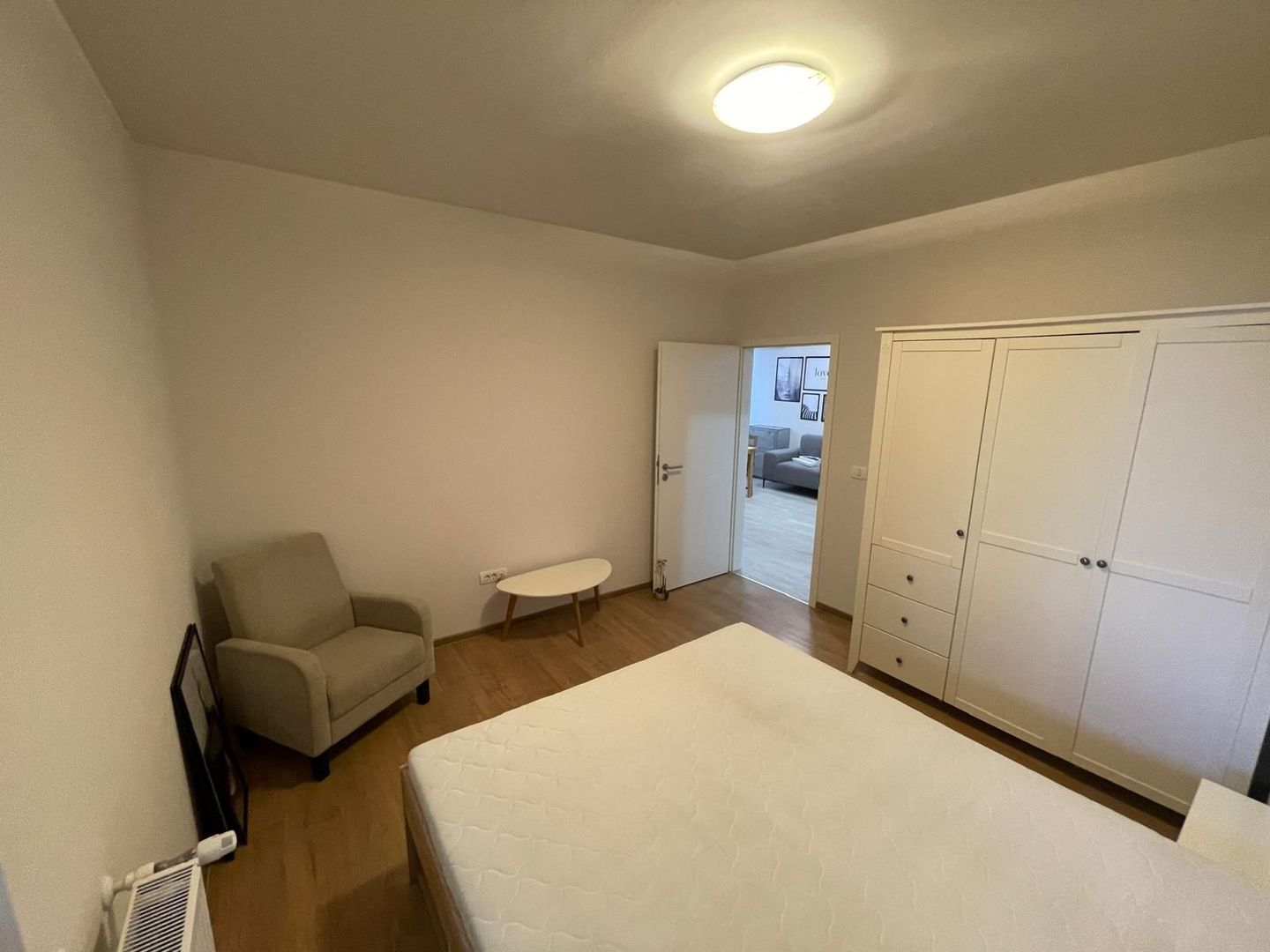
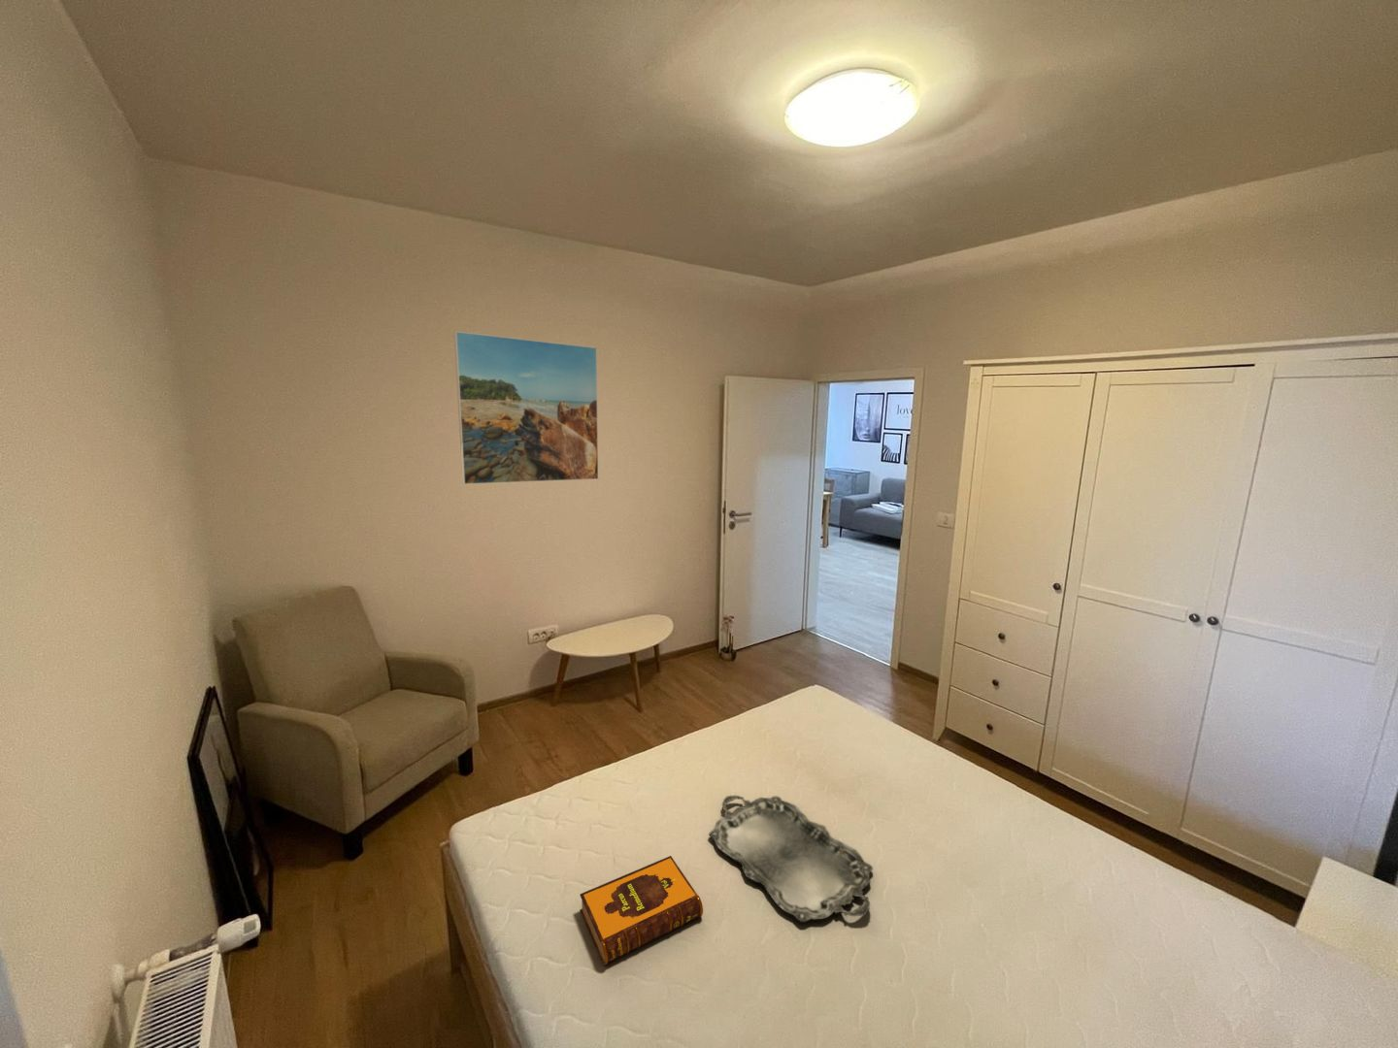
+ hardback book (641, 907)
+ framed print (533, 413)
+ serving tray (787, 850)
